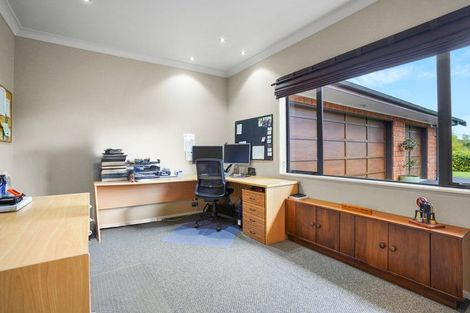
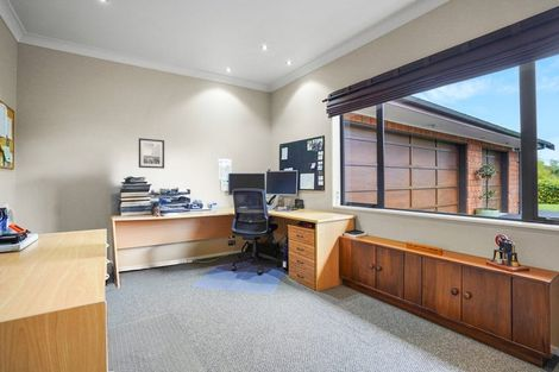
+ wall art (151, 153)
